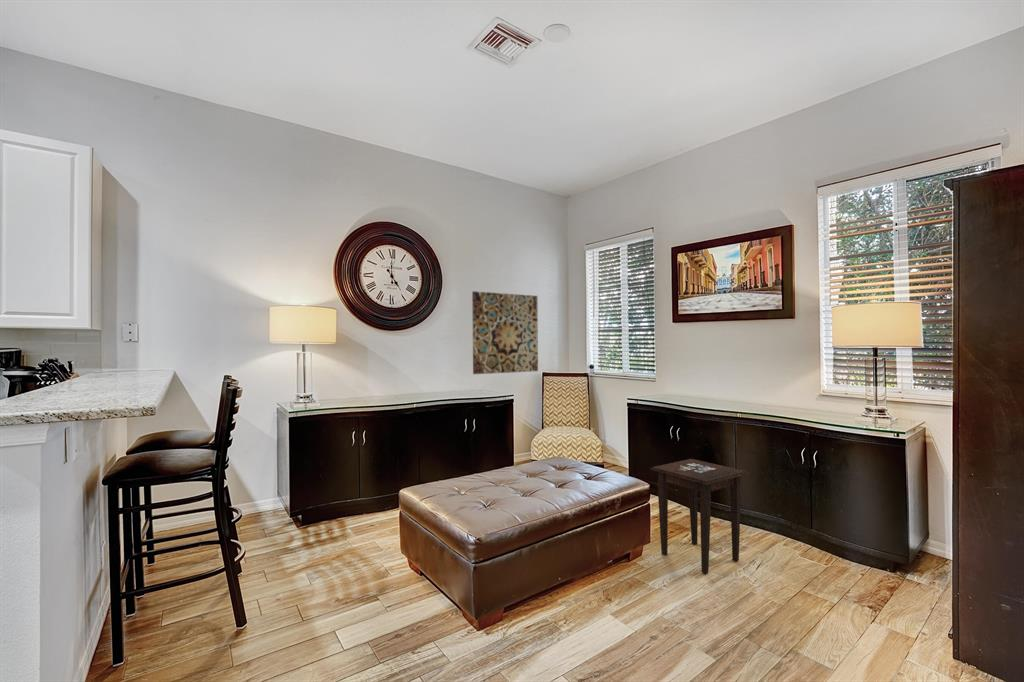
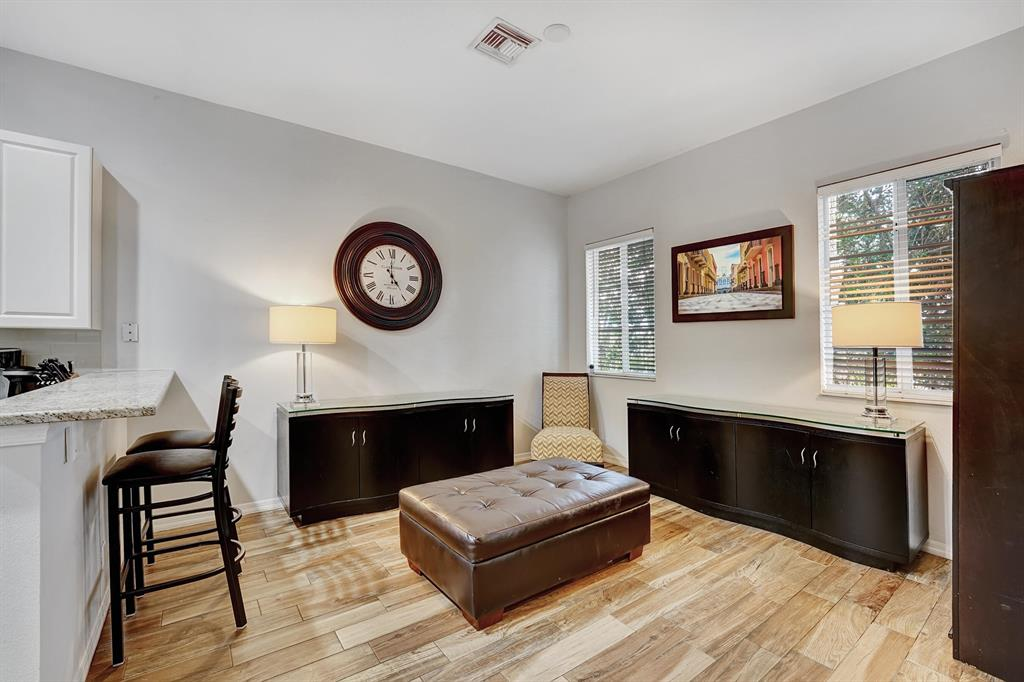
- side table (697, 511)
- wall art (506, 333)
